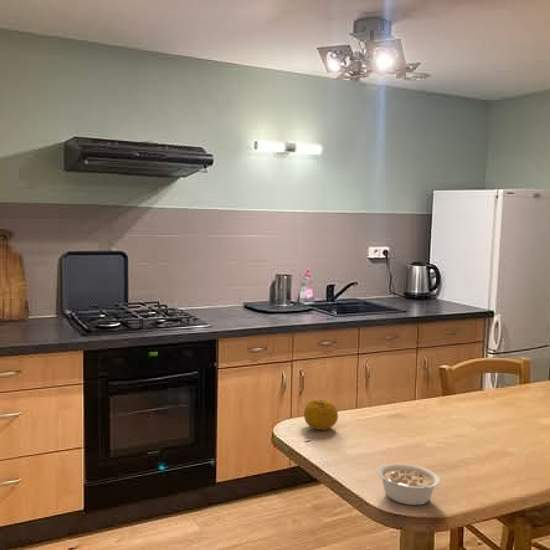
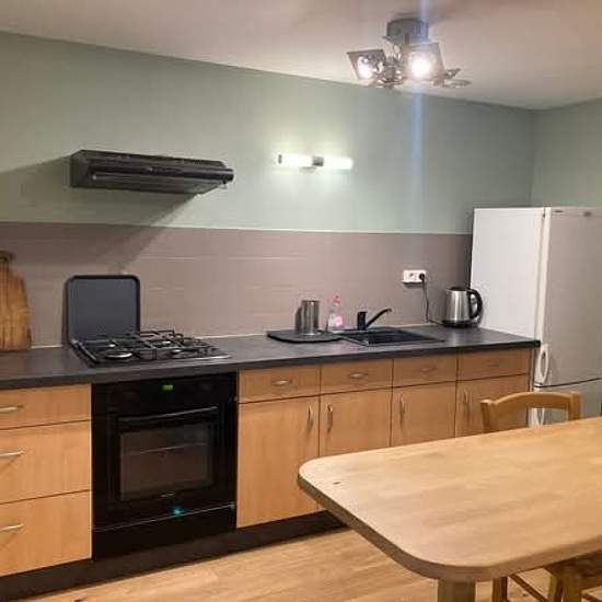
- legume (410, 484)
- fruit (321, 413)
